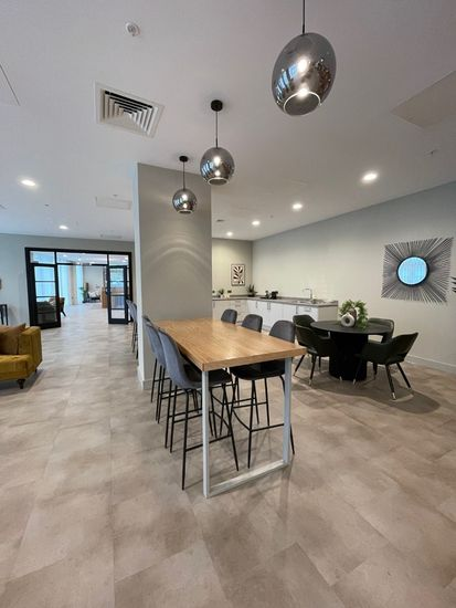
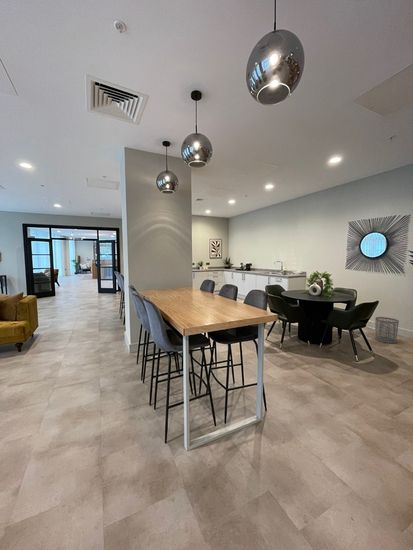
+ waste bin (386, 329)
